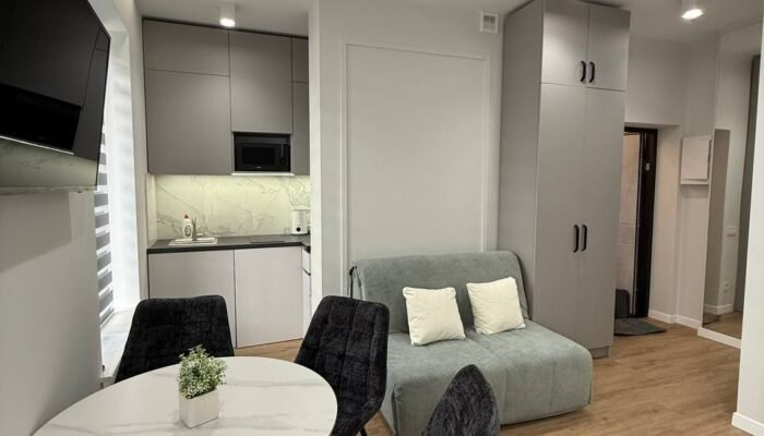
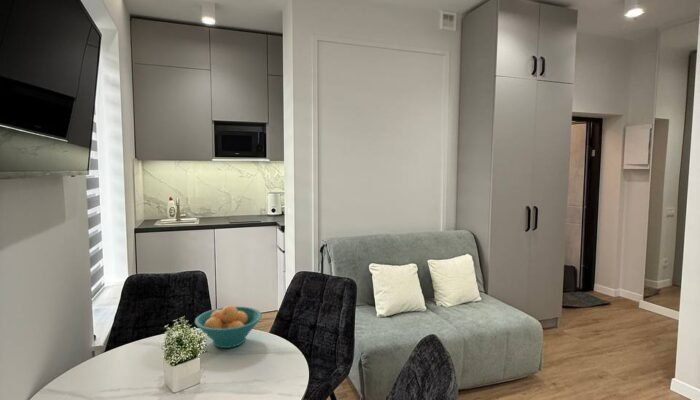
+ fruit bowl (229, 323)
